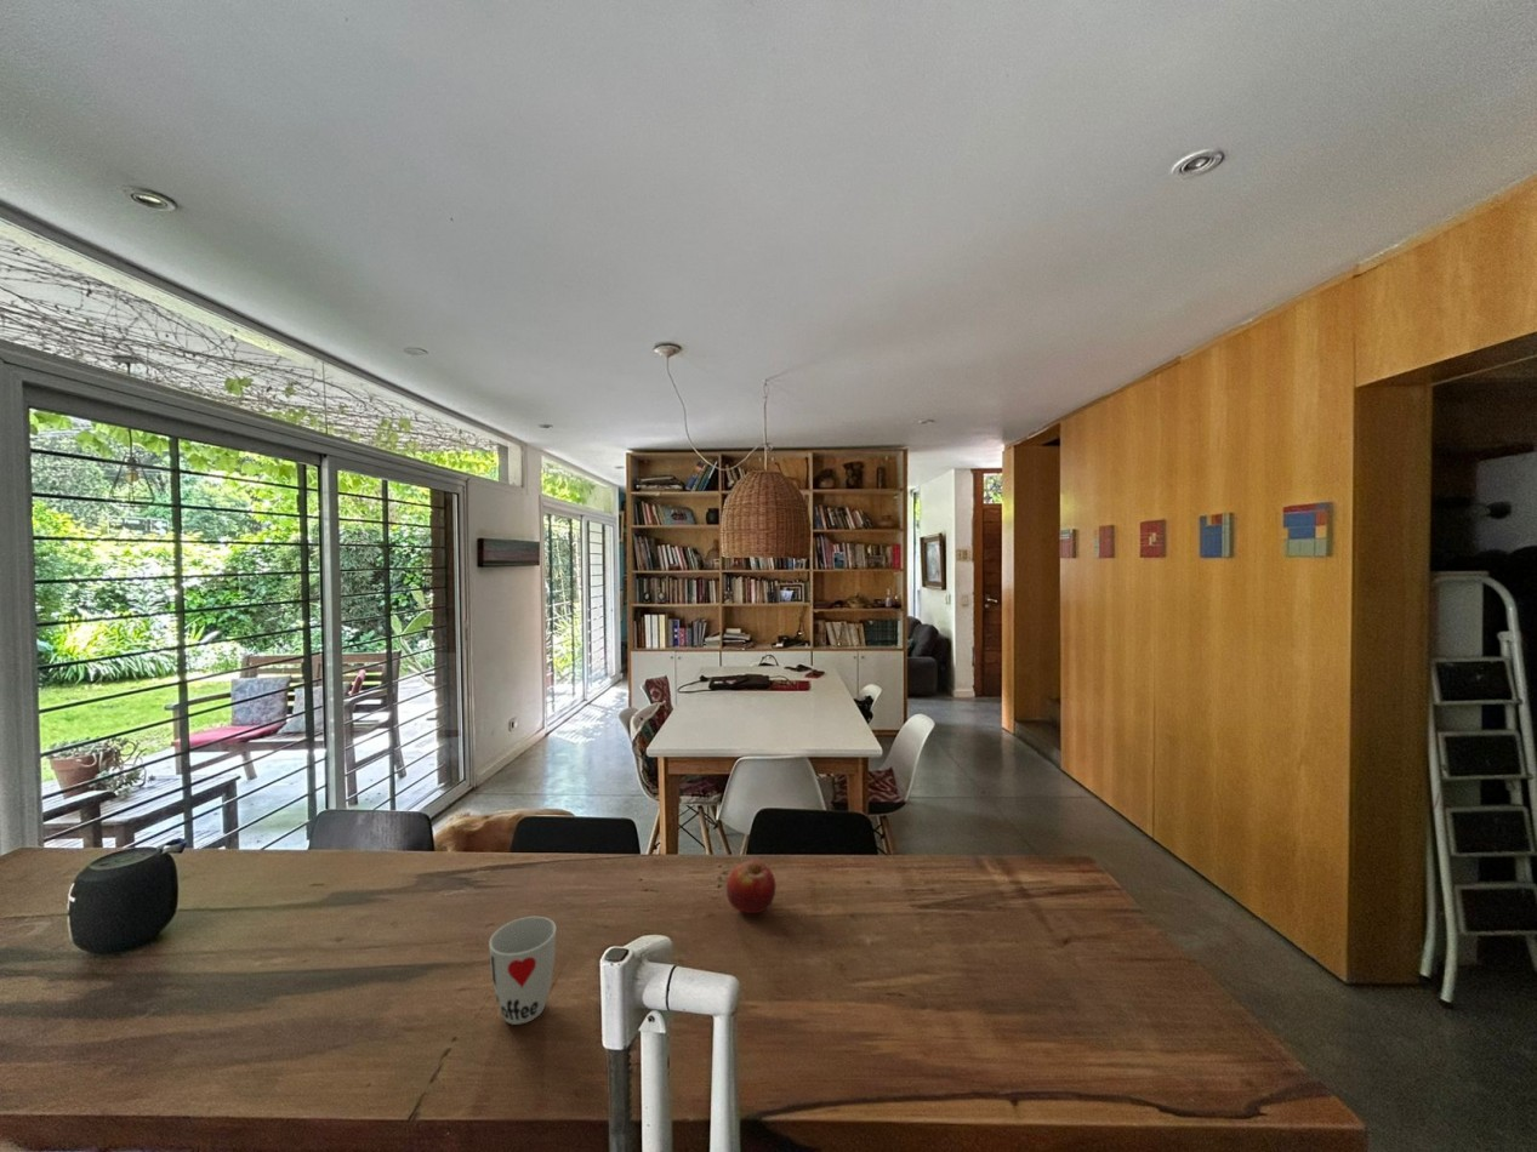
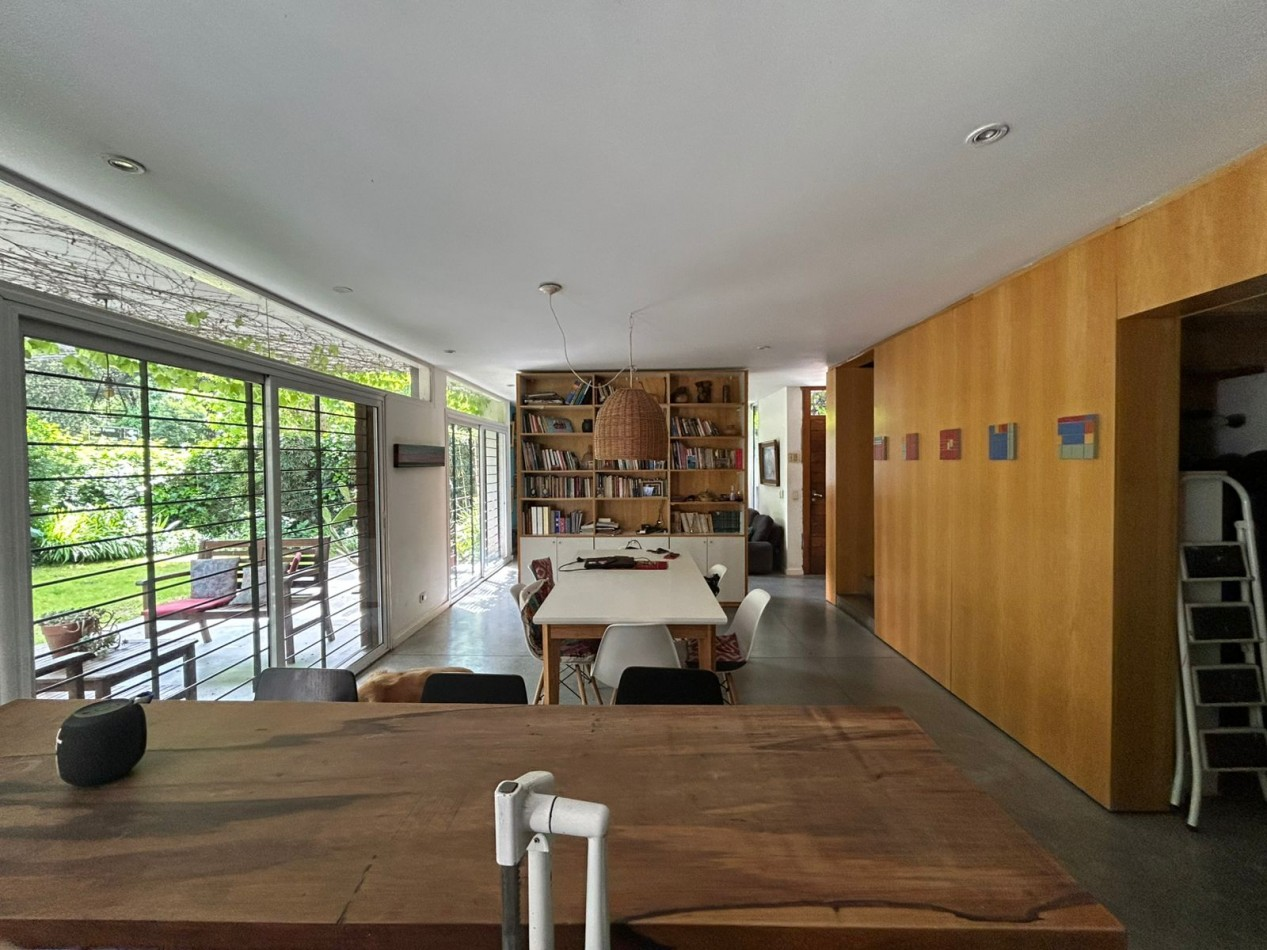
- cup (523, 971)
- fruit (751, 886)
